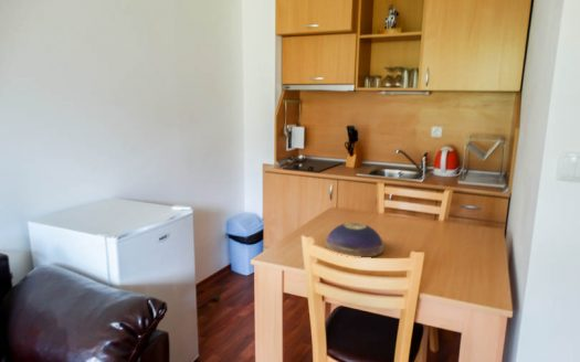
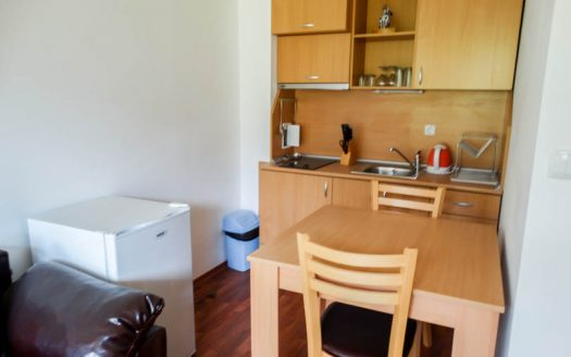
- decorative bowl (354, 235)
